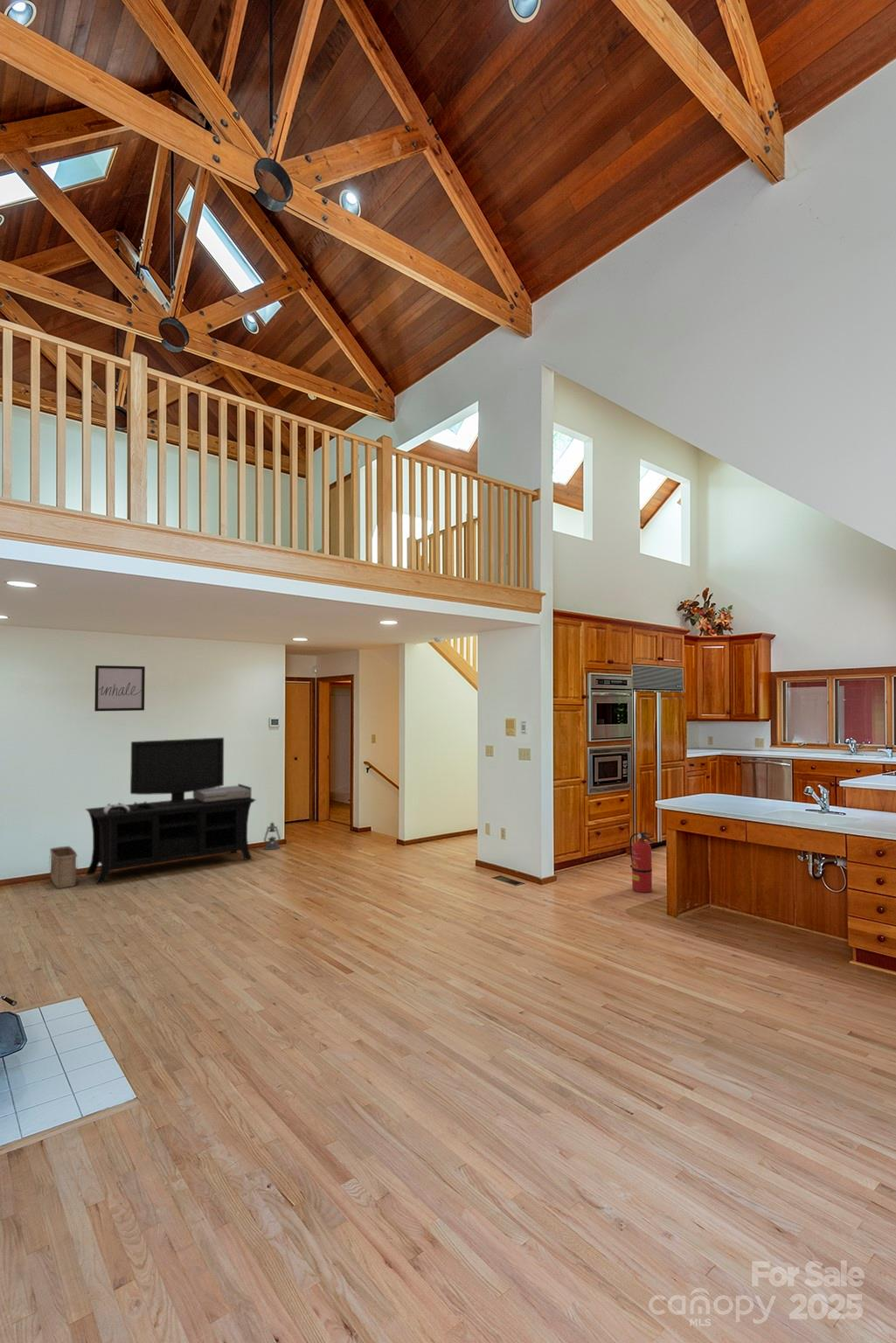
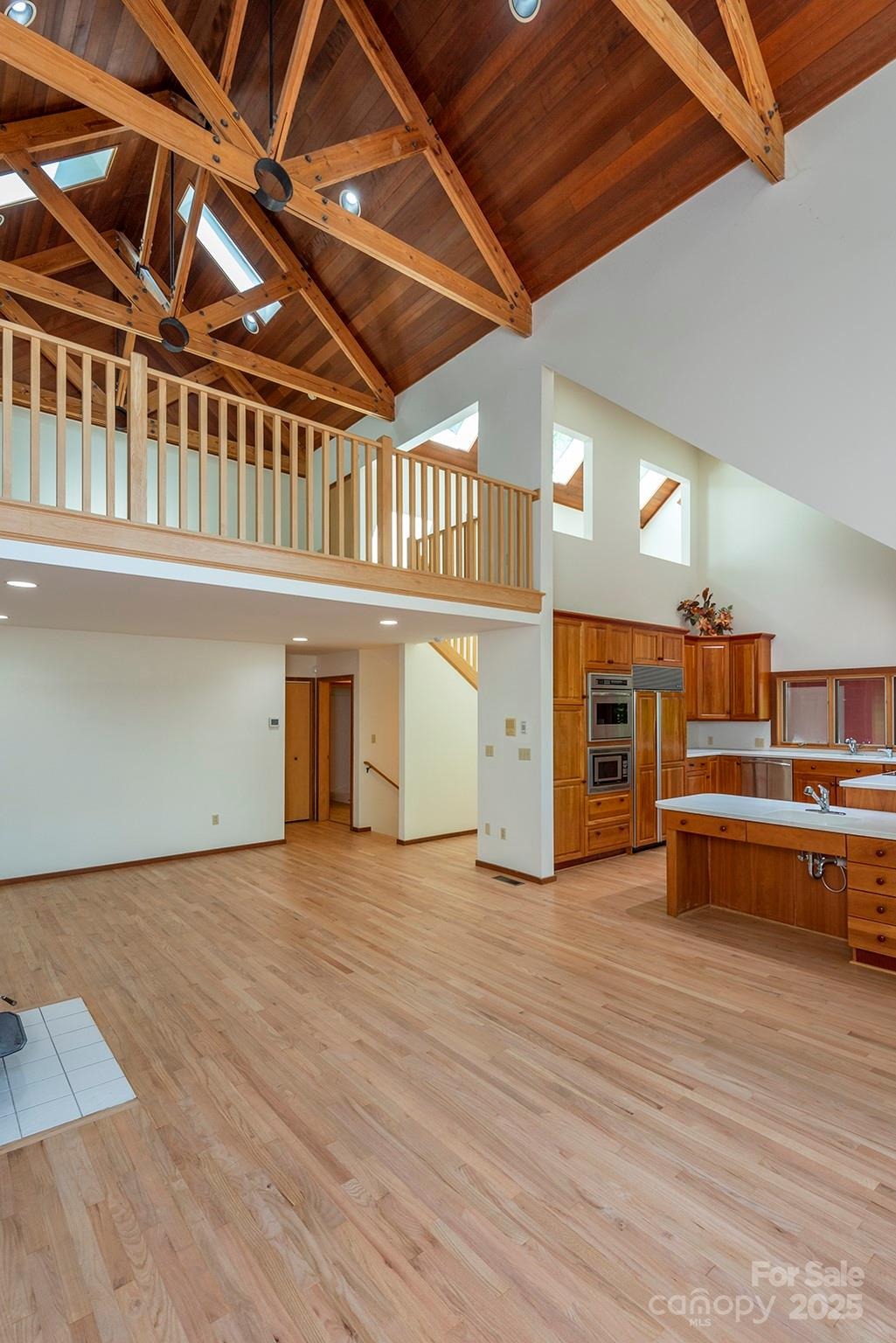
- media console (174, 803)
- lantern (273, 833)
- basket (63, 866)
- wall art (120, 688)
- fire extinguisher (641, 860)
